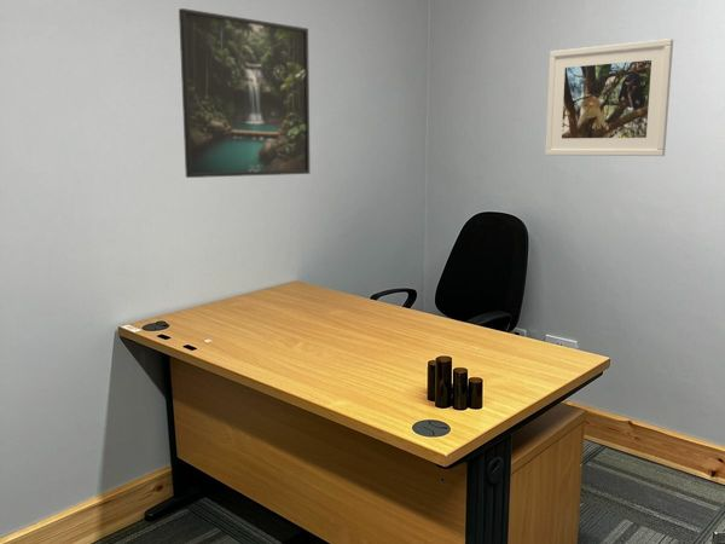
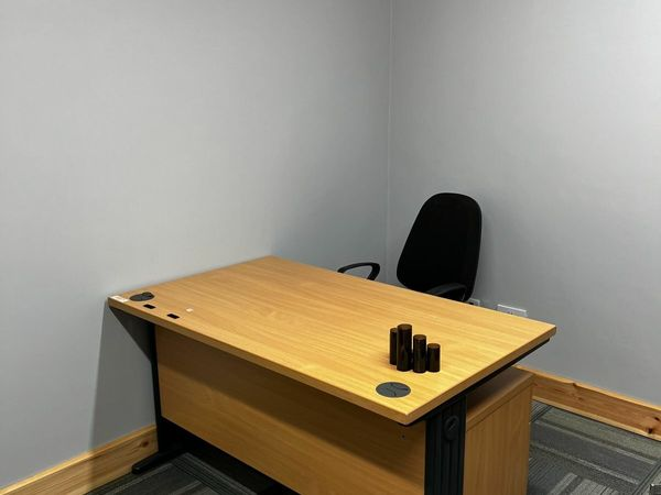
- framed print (604, 100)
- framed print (250, 98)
